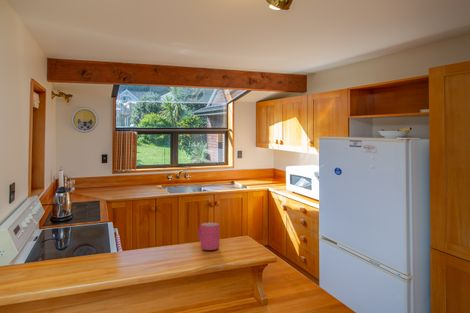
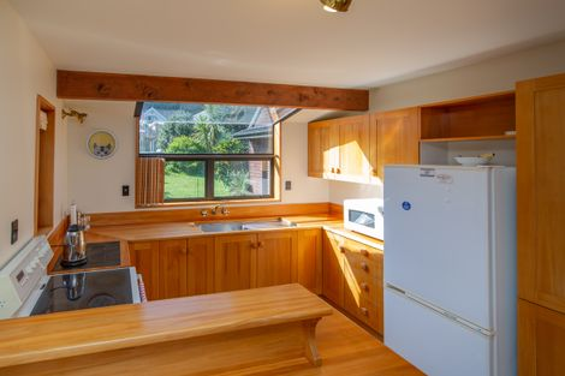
- mug (207, 235)
